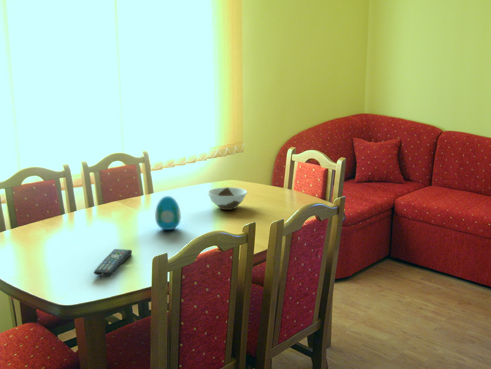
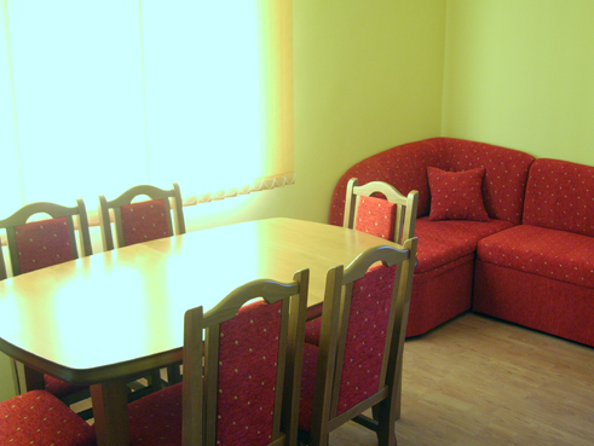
- bowl (227, 199)
- remote control (114, 261)
- decorative egg (167, 213)
